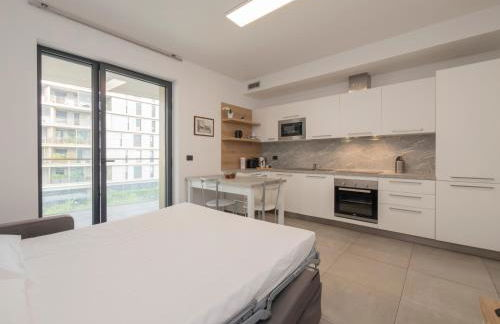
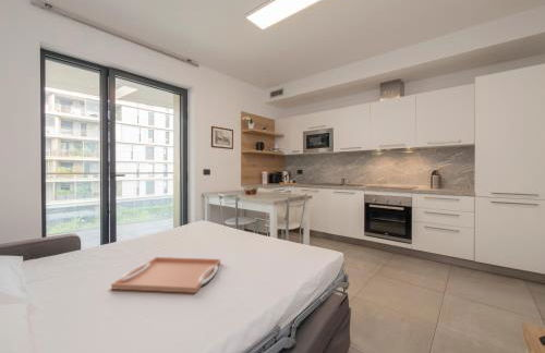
+ serving tray (172, 271)
